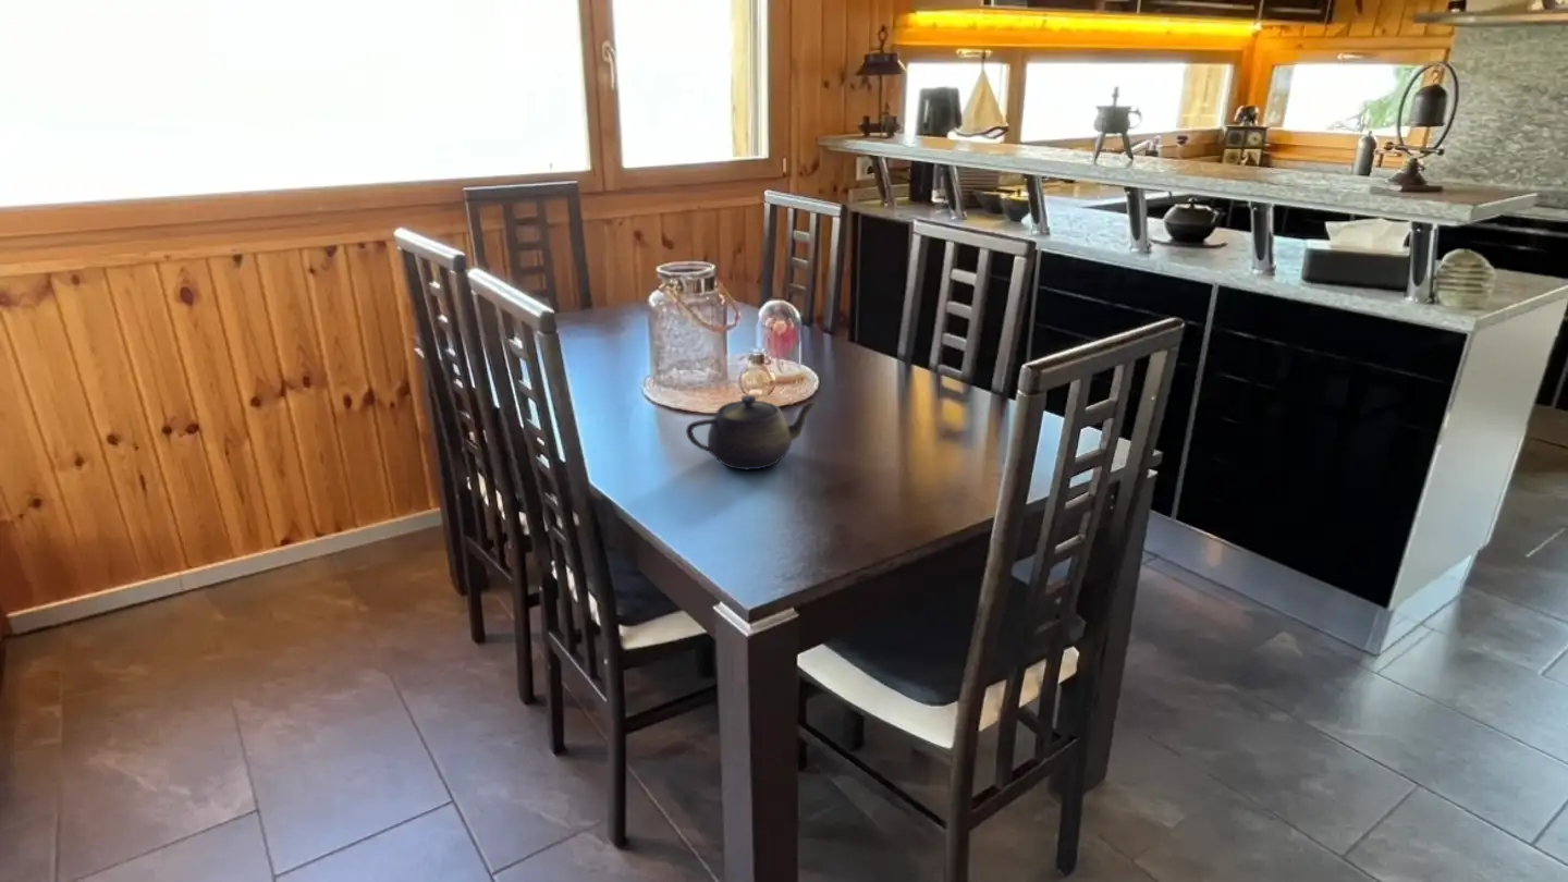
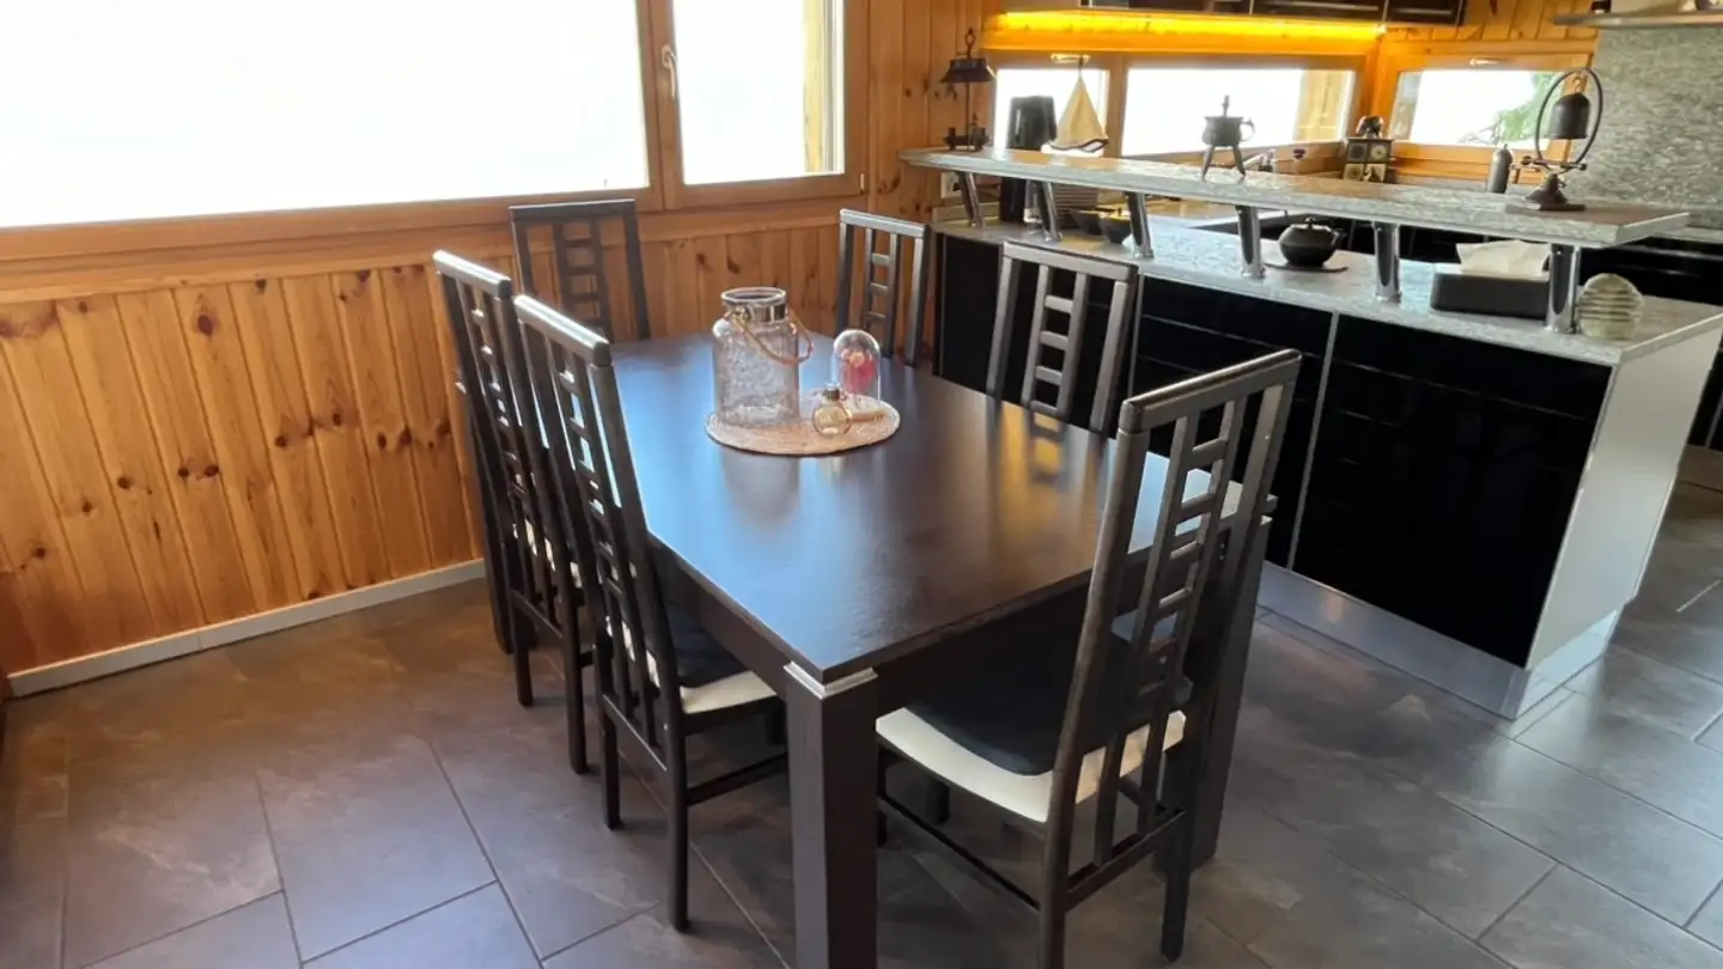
- teapot (752, 428)
